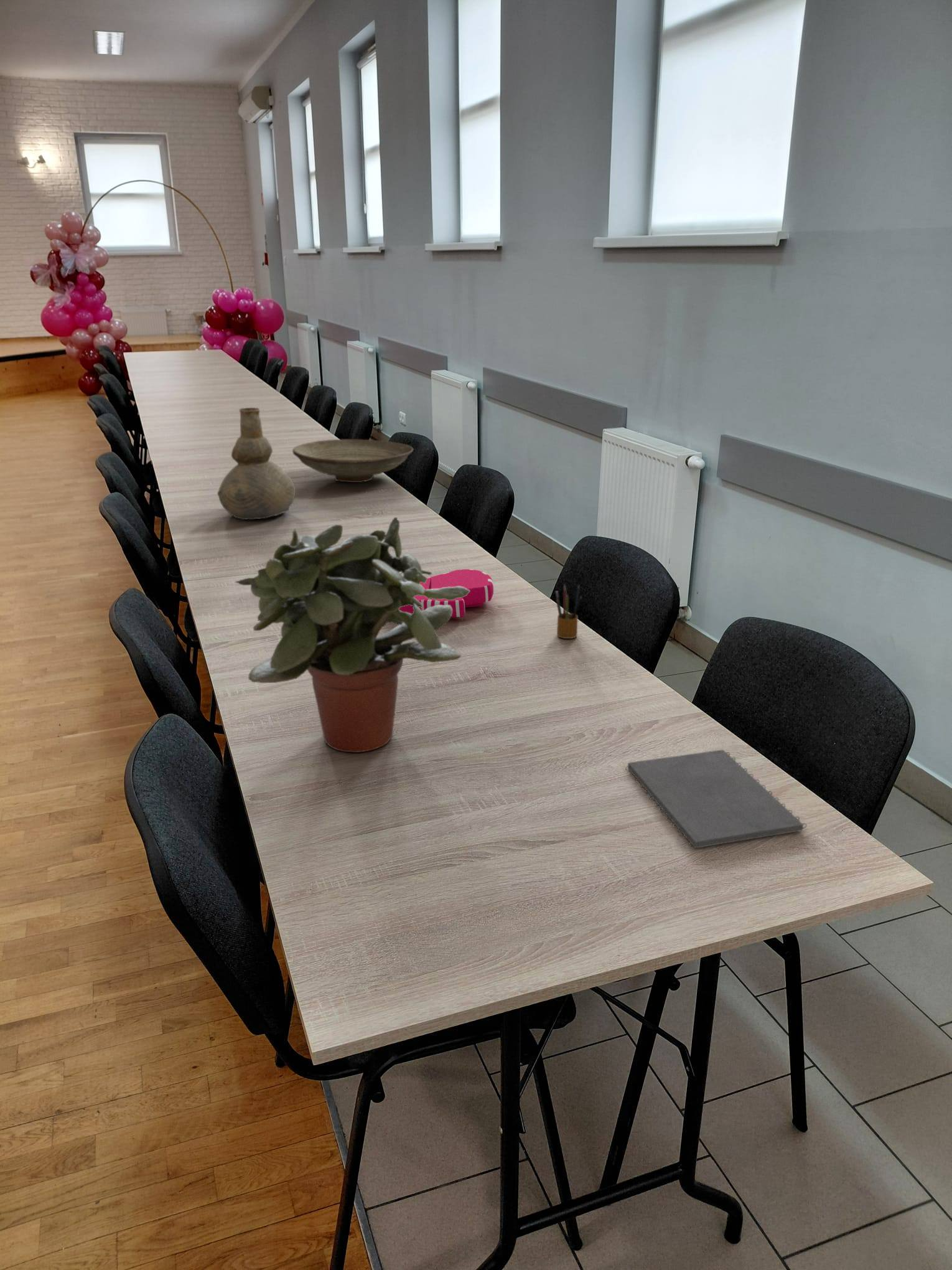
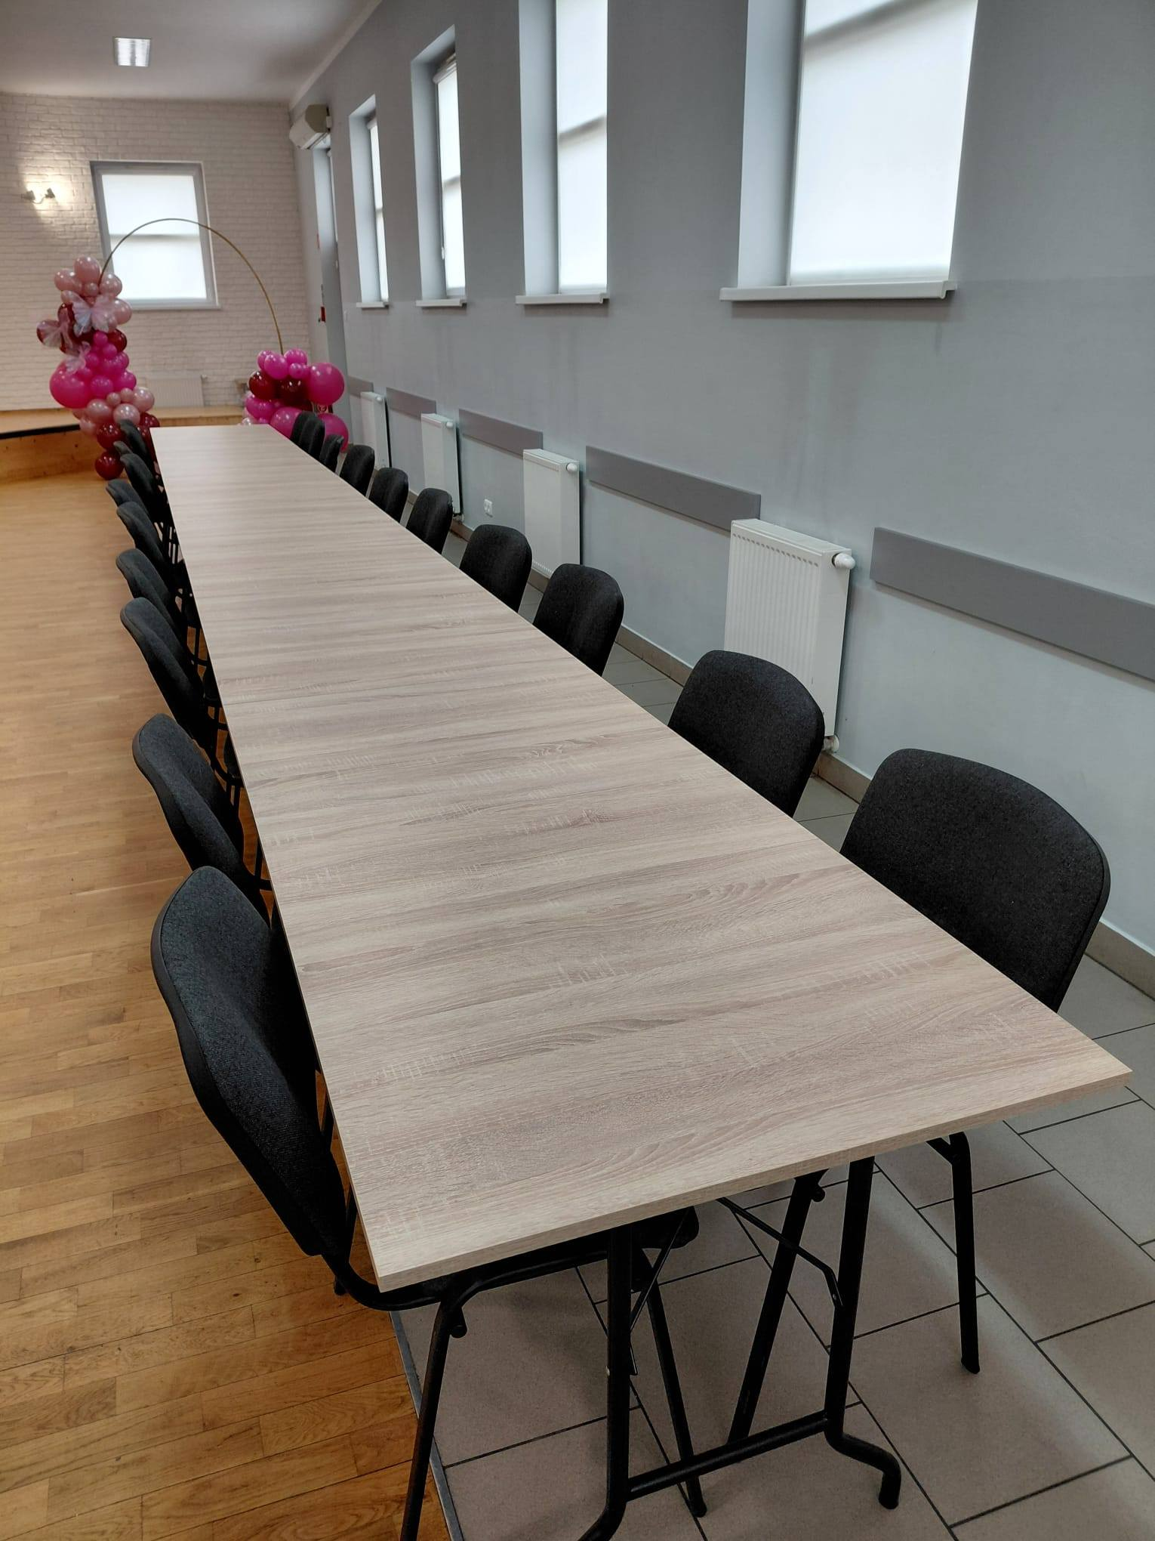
- vase (254, 462)
- decorative bowl (354, 463)
- book (445, 599)
- potted plant (356, 631)
- pencil box (568, 611)
- notepad (710, 794)
